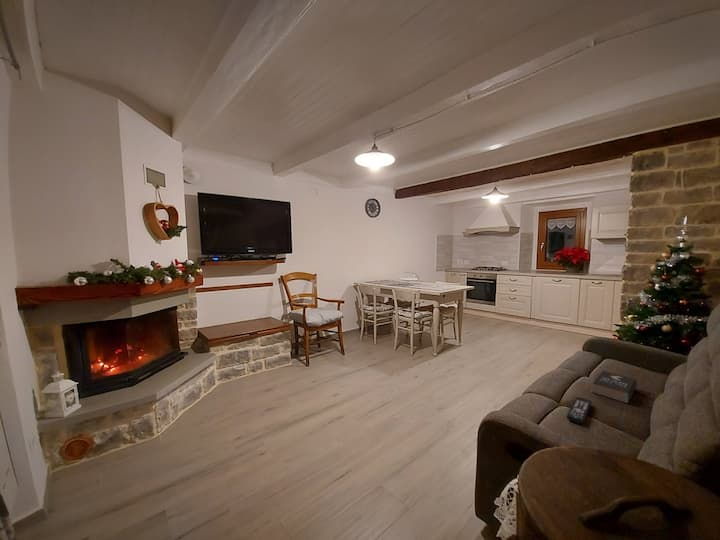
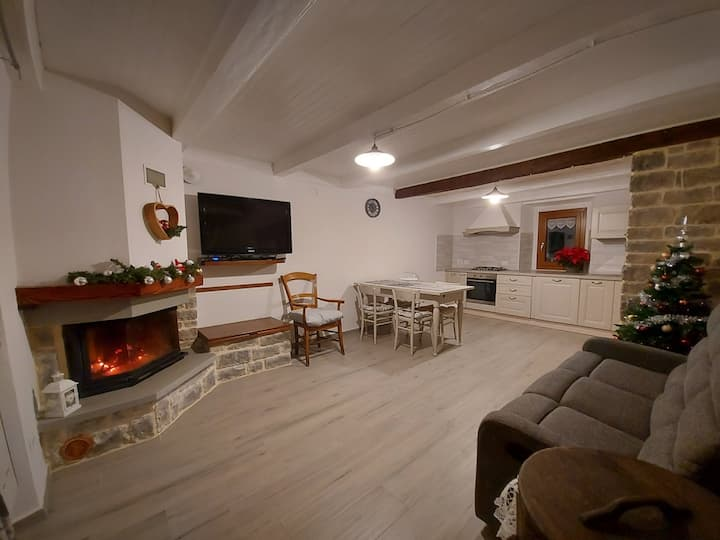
- book (614, 386)
- remote control (579, 409)
